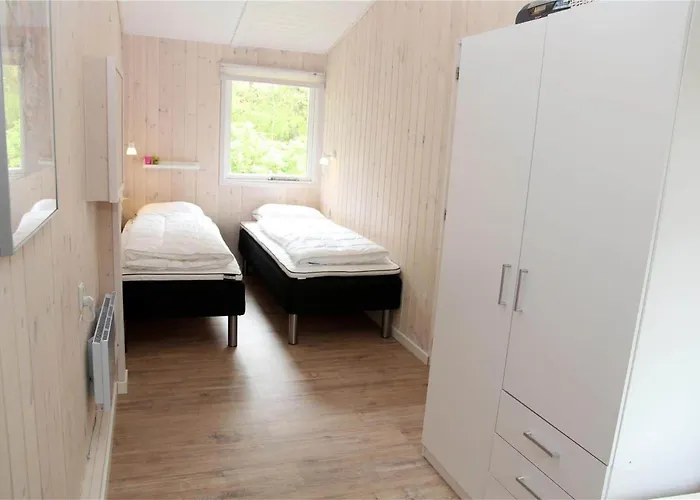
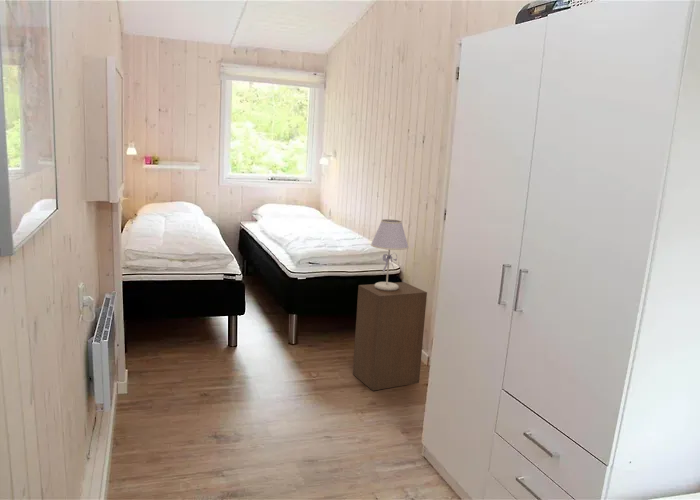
+ speaker (388, 334)
+ table lamp (389, 254)
